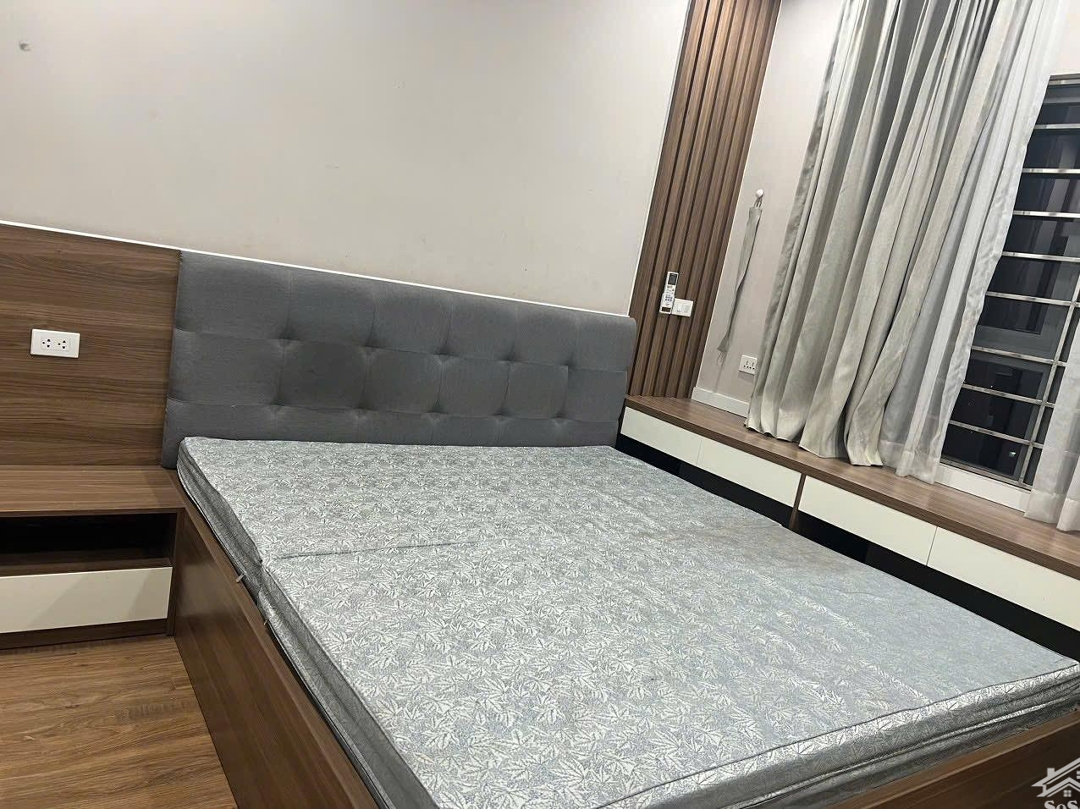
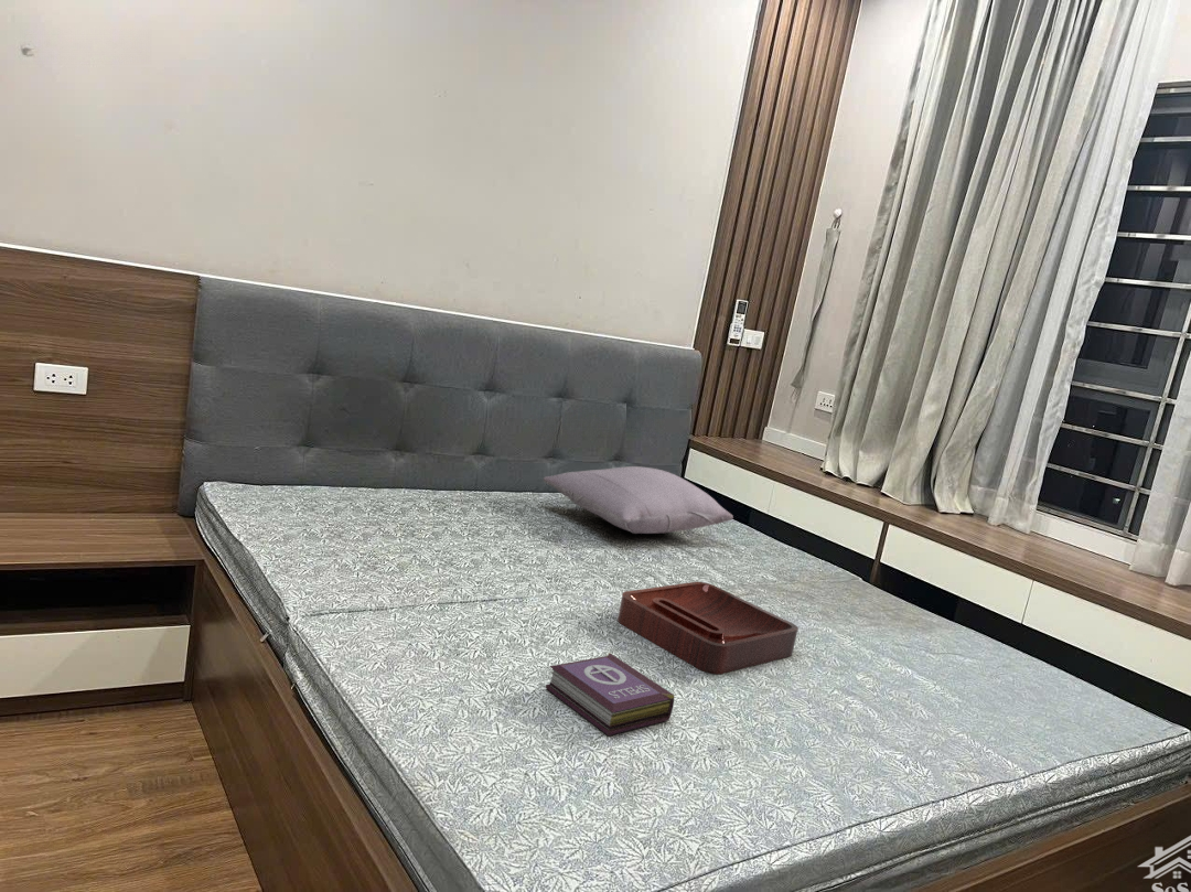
+ book (610, 690)
+ pillow (636, 498)
+ decorative tray (707, 623)
